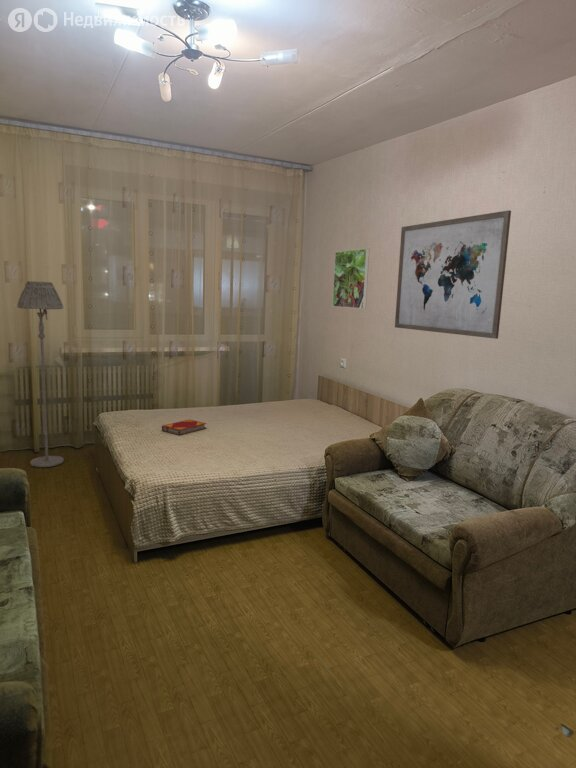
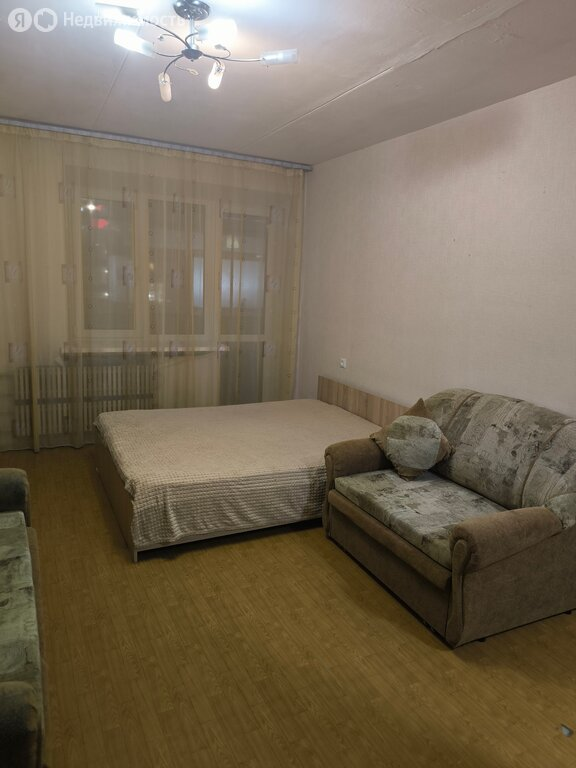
- floor lamp (43, 374)
- wall art (444, 277)
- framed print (349, 279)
- hardback book (184, 426)
